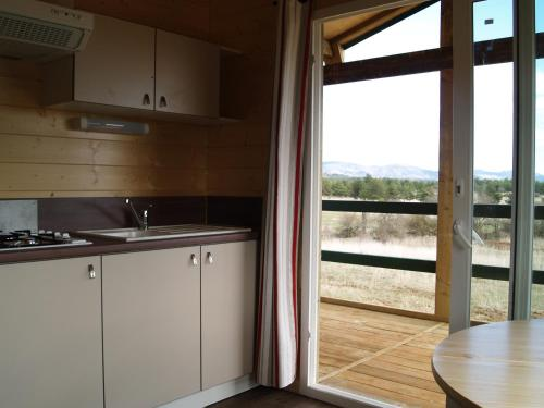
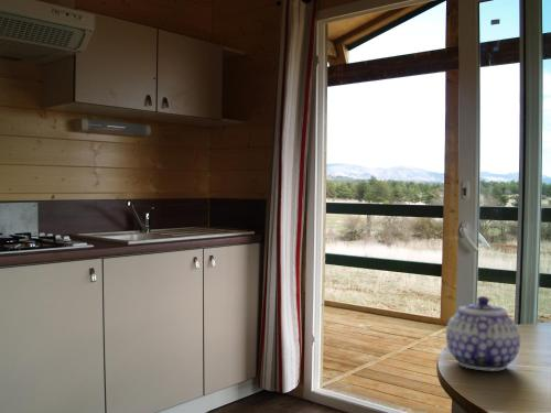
+ teapot (482, 330)
